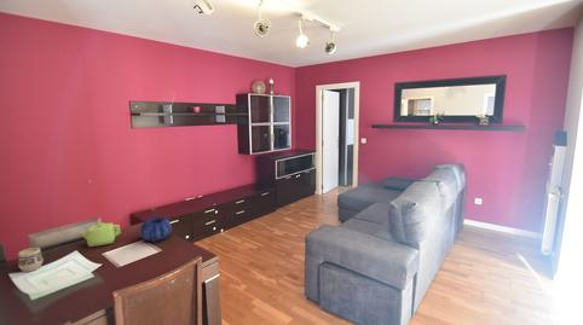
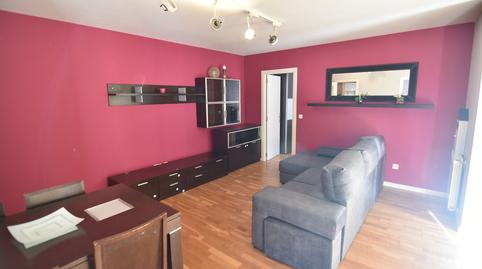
- teapot (100, 232)
- decorative bowl (155, 228)
- cup (30, 259)
